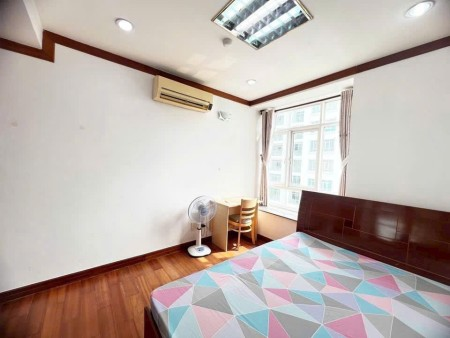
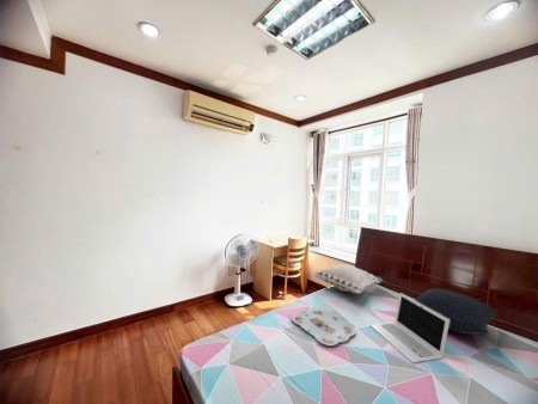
+ pillow (451, 308)
+ decorative pillow (348, 277)
+ laptop (405, 323)
+ serving tray (322, 324)
